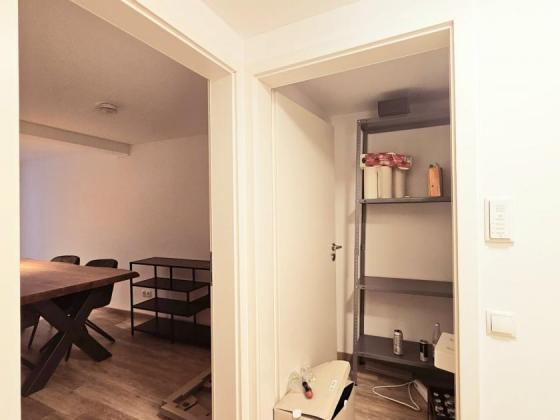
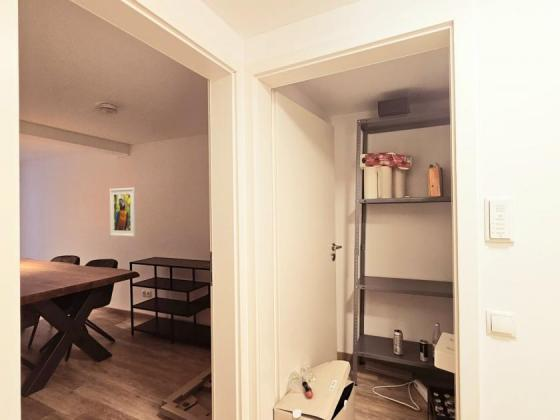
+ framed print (122, 212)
